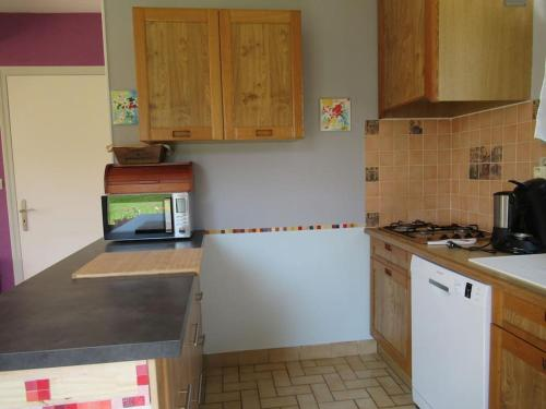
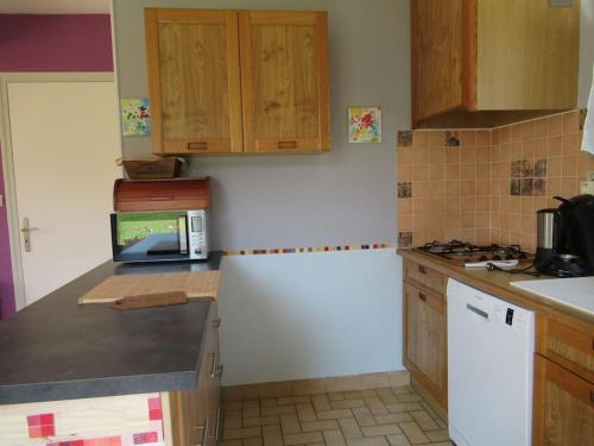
+ cutting board (150, 300)
